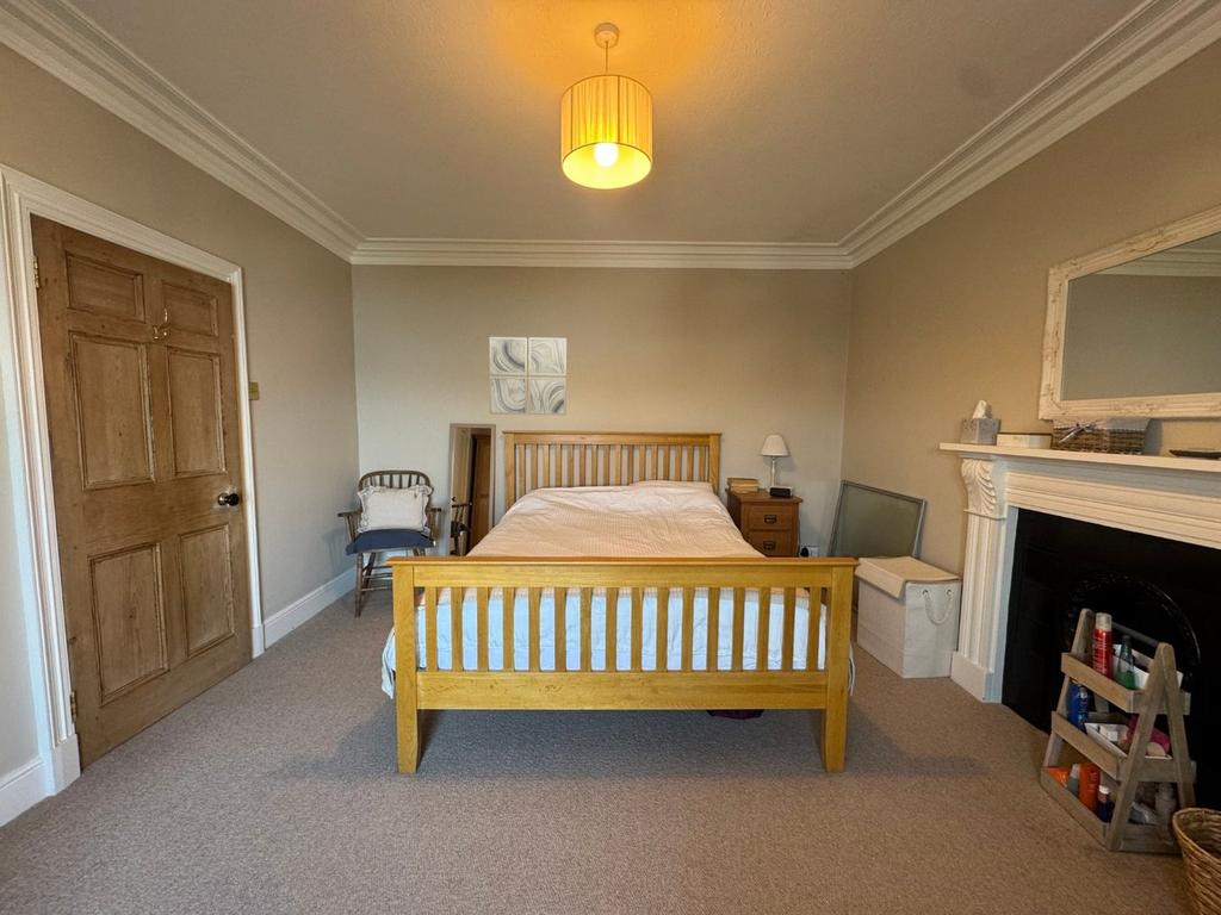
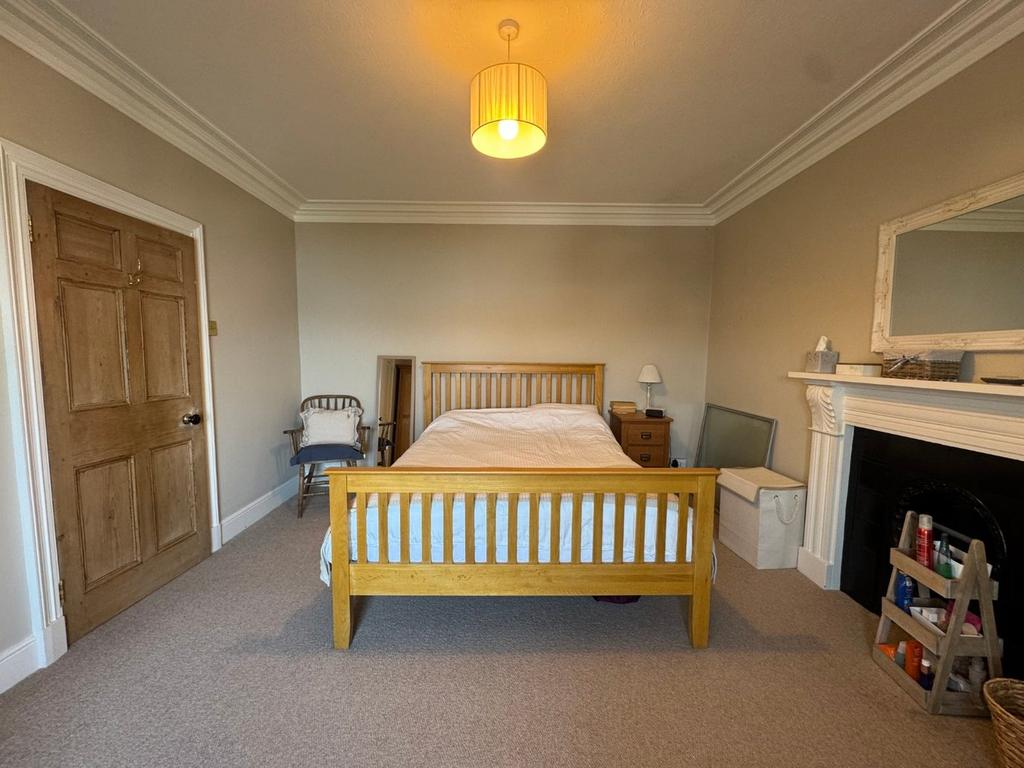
- wall art (526, 374)
